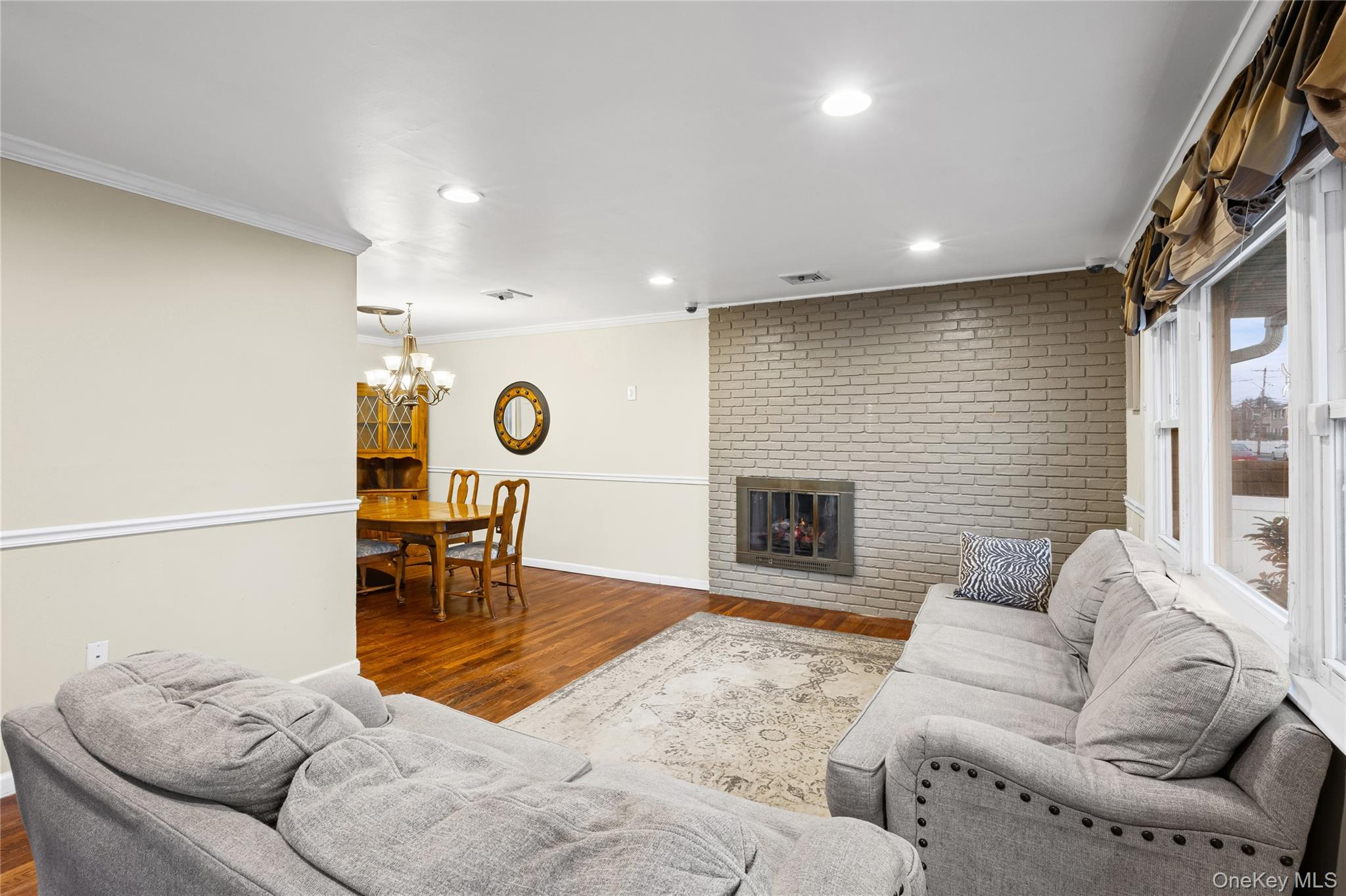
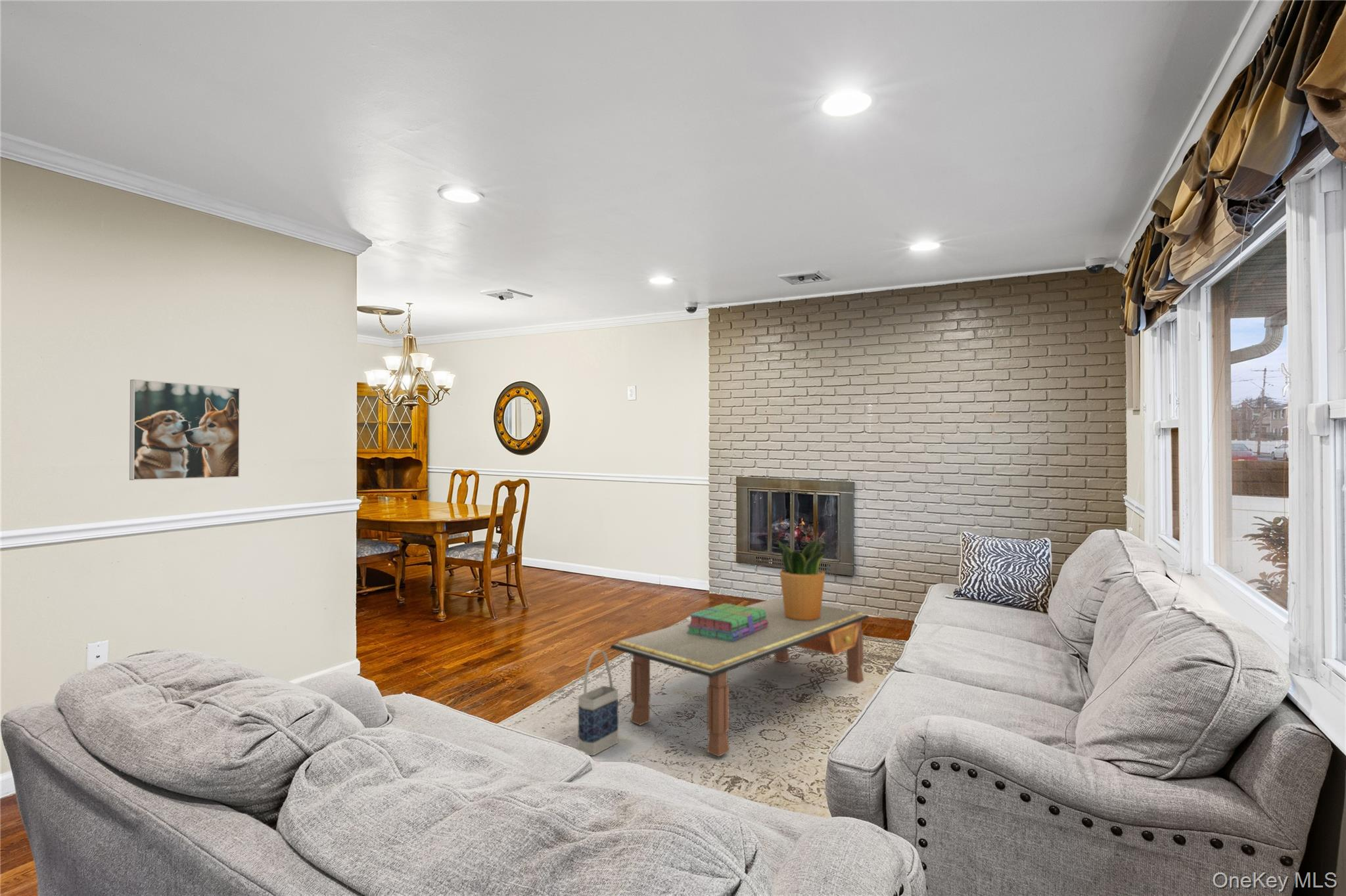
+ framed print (188, 431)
+ bag (598, 698)
+ potted plant (803, 576)
+ stack of books (728, 620)
+ coffee table (752, 661)
